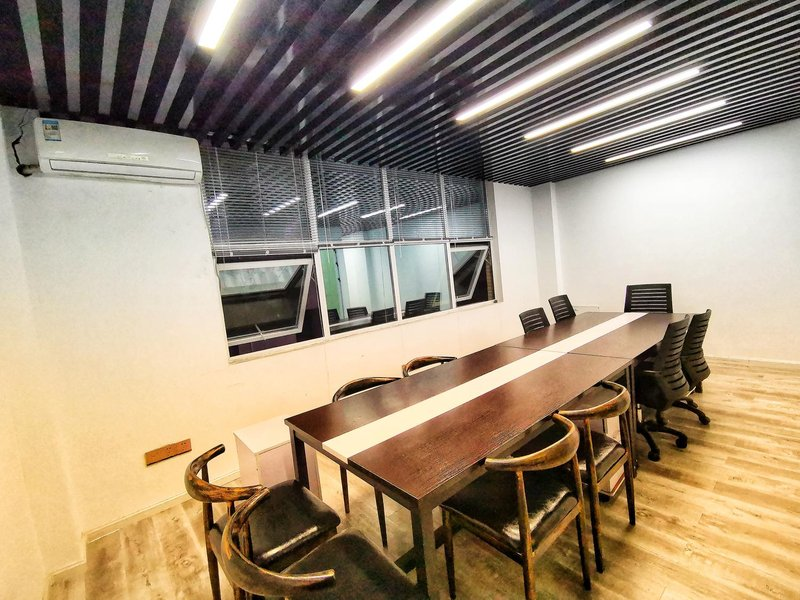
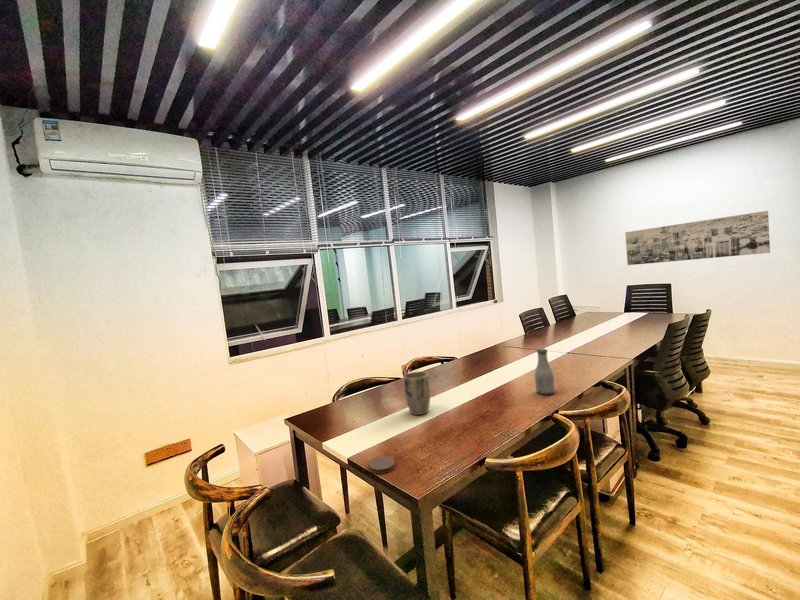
+ plant pot (417, 393)
+ coaster (382, 464)
+ wall art (689, 241)
+ bottle (543, 370)
